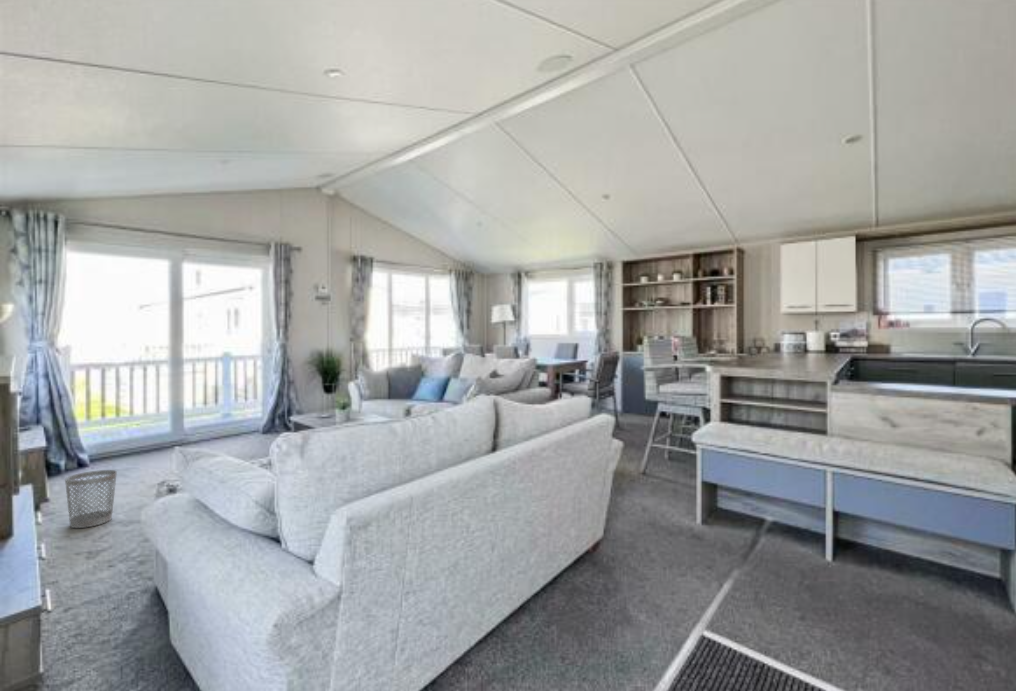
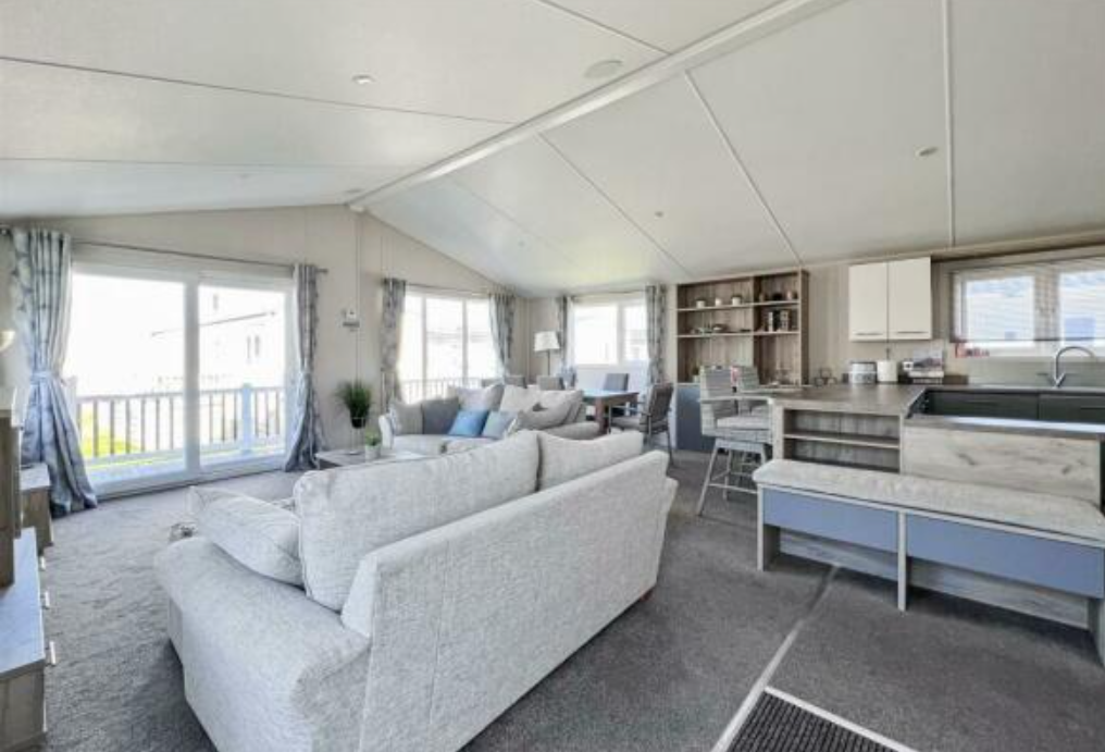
- wastebasket (91, 498)
